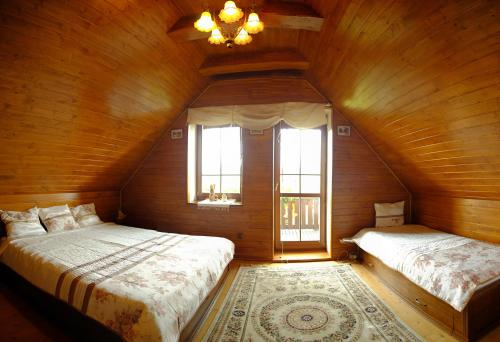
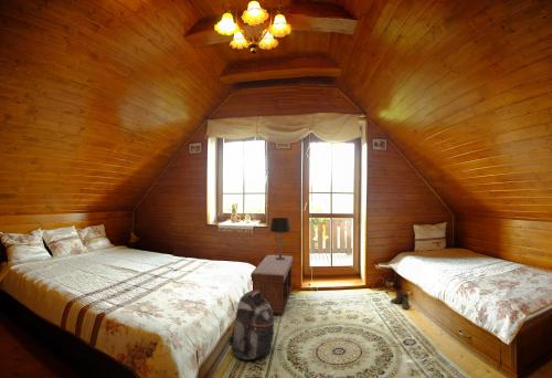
+ backpack (253, 319)
+ bench (274, 281)
+ boots (400, 298)
+ table lamp (279, 238)
